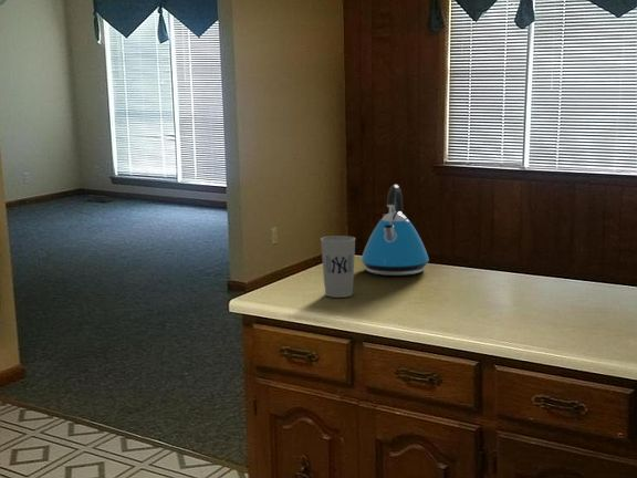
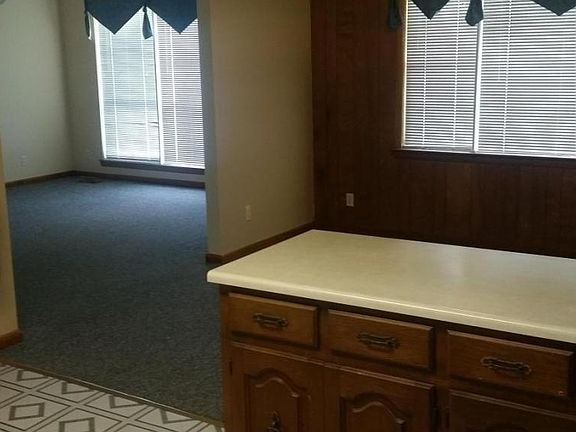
- cup (338, 267)
- kettle (395, 227)
